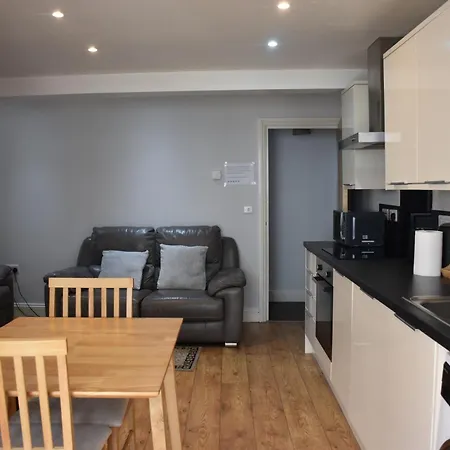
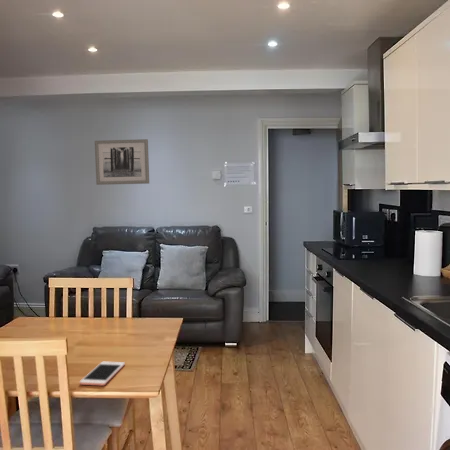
+ wall art (122, 162)
+ cell phone (103, 372)
